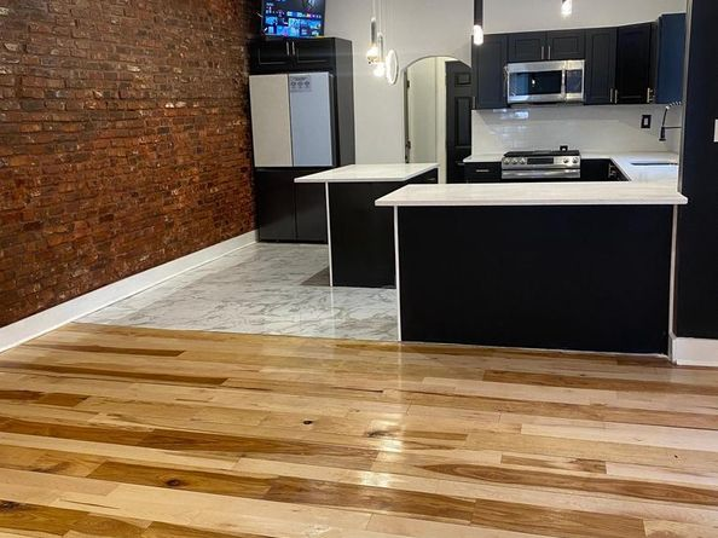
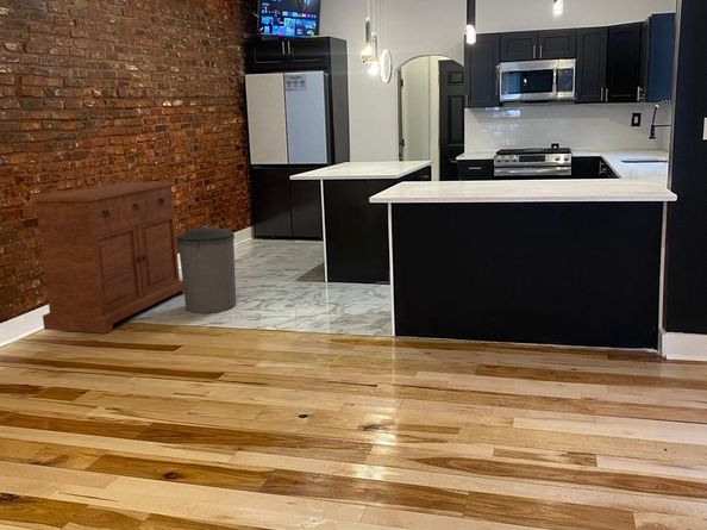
+ sideboard (115, 250)
+ trash can (207, 267)
